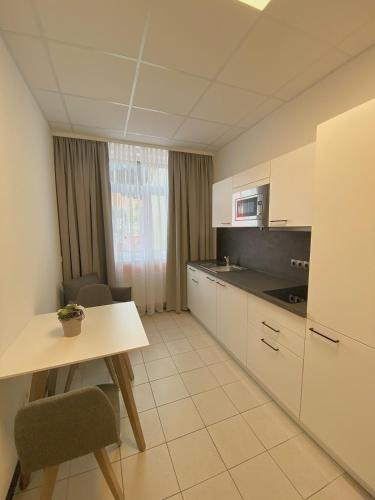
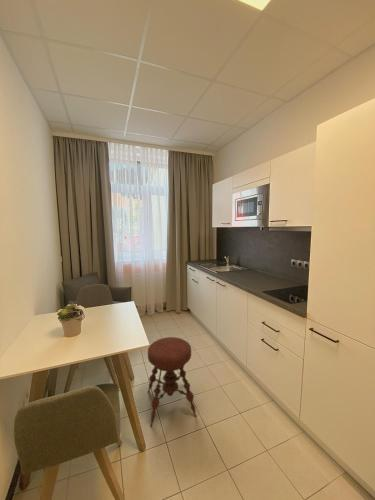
+ stool (170, 374)
